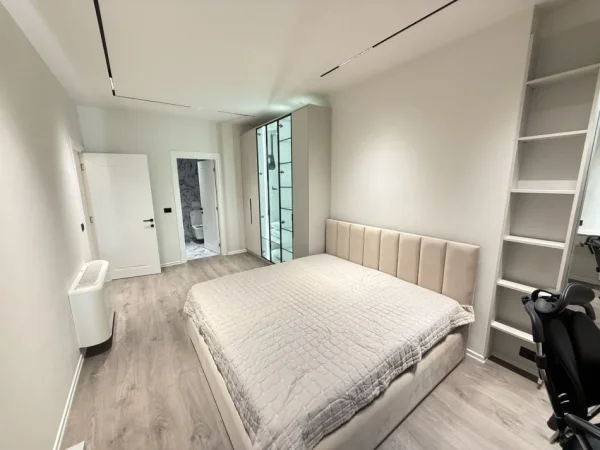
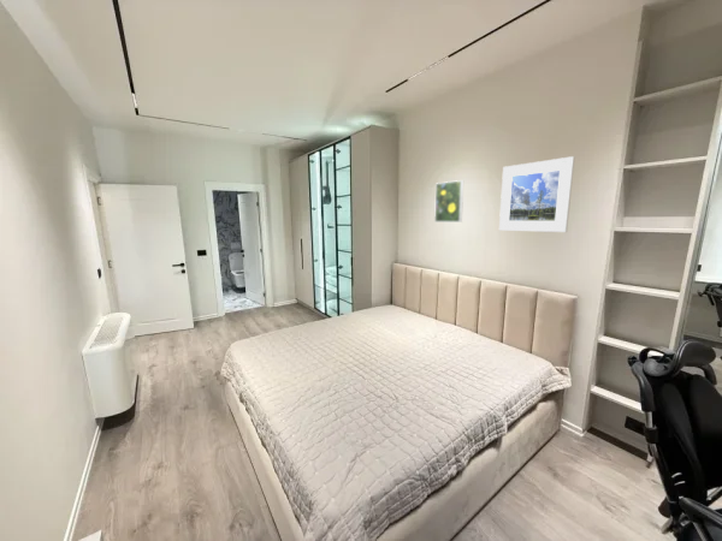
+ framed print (532, 197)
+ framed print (448, 202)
